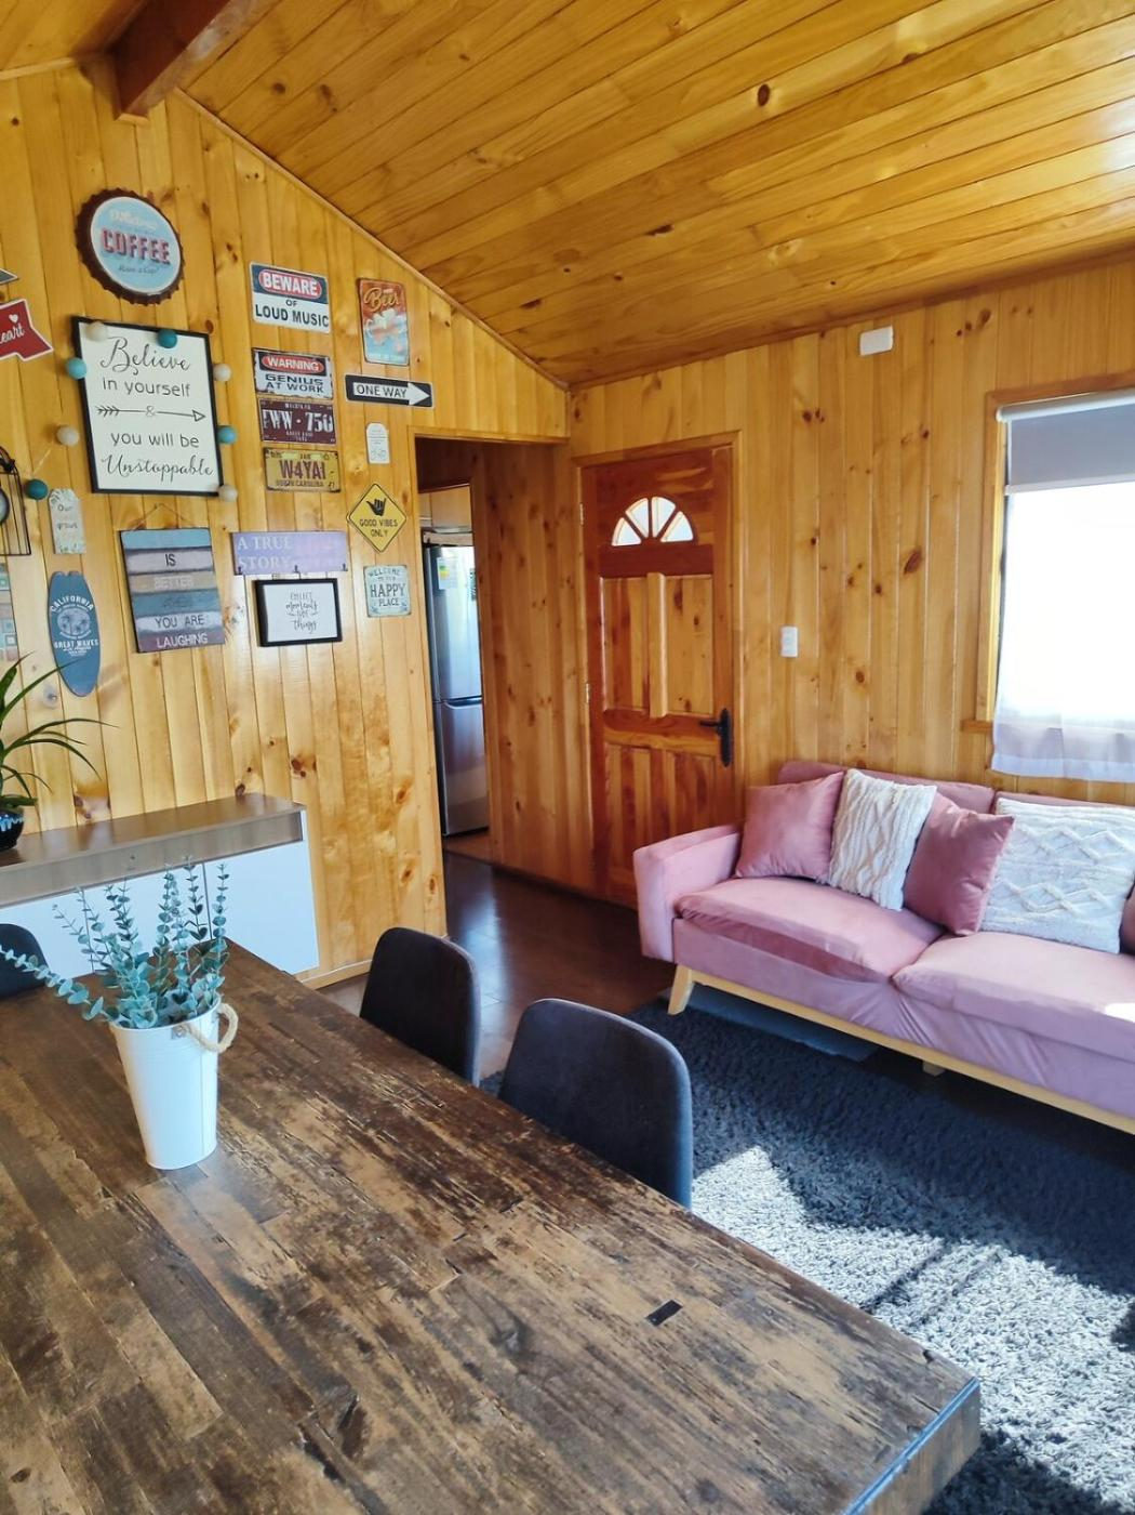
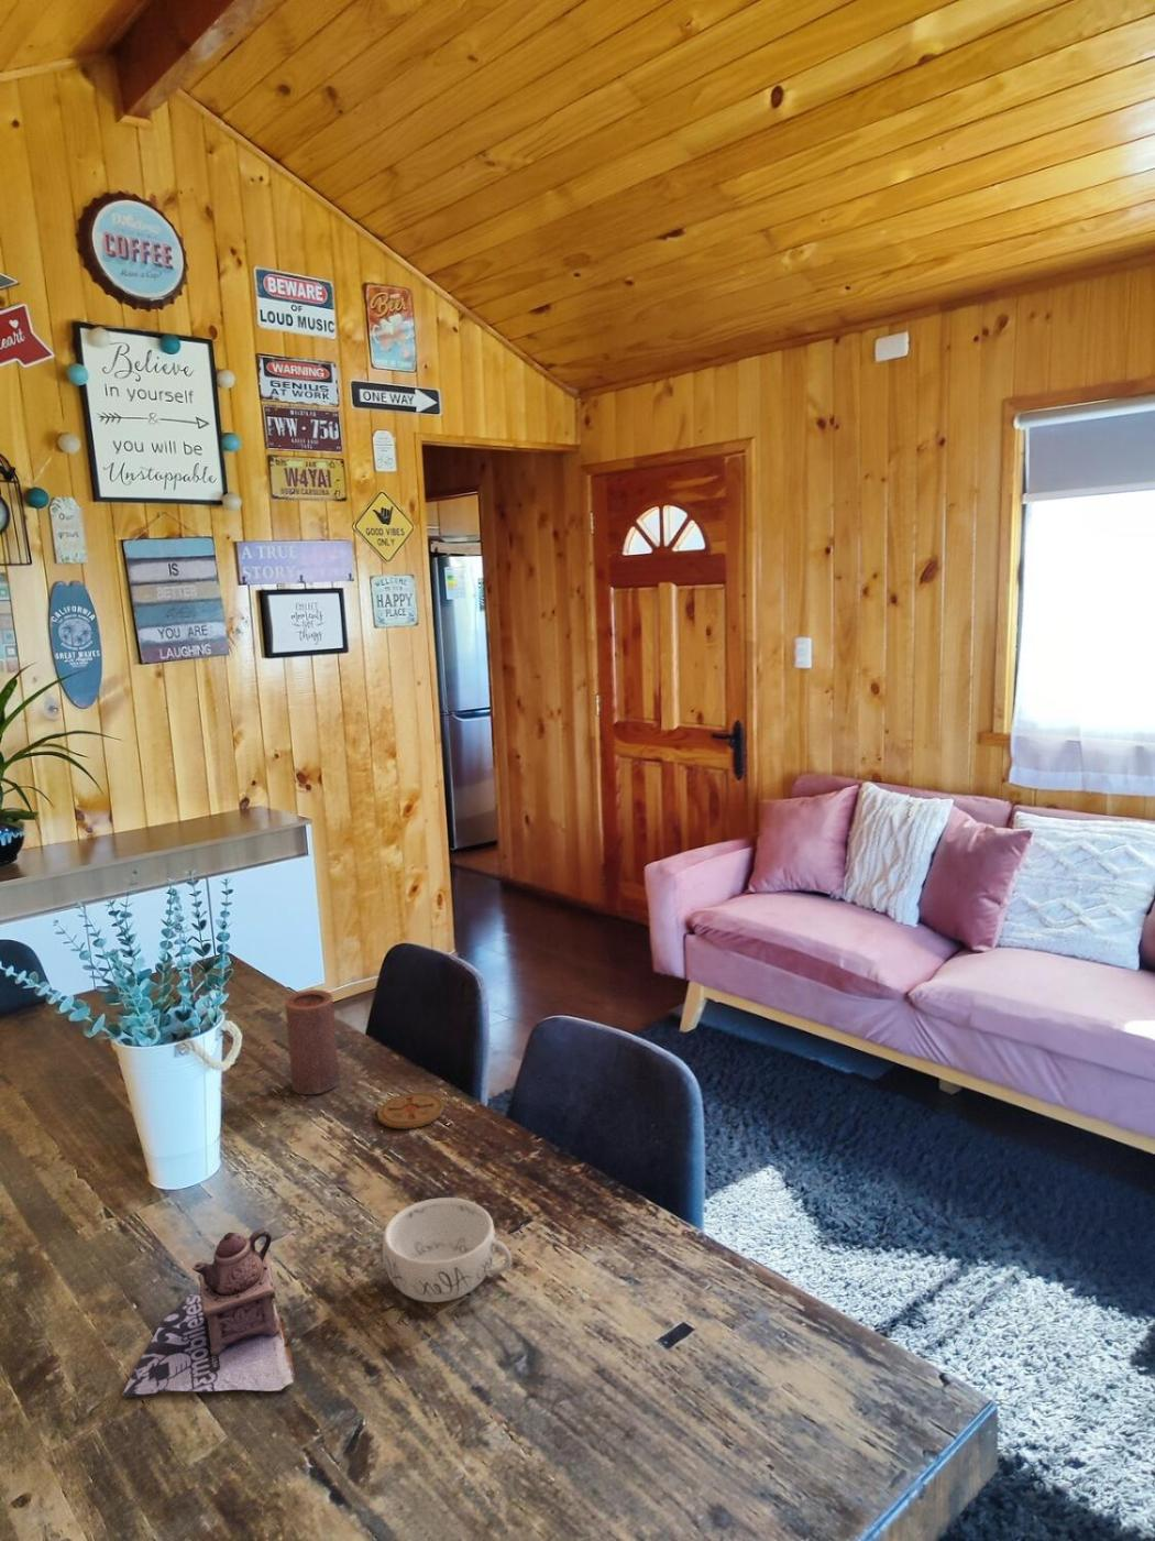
+ decorative bowl (448, 1253)
+ candle (312, 1040)
+ coaster (410, 1109)
+ teapot (228, 1284)
